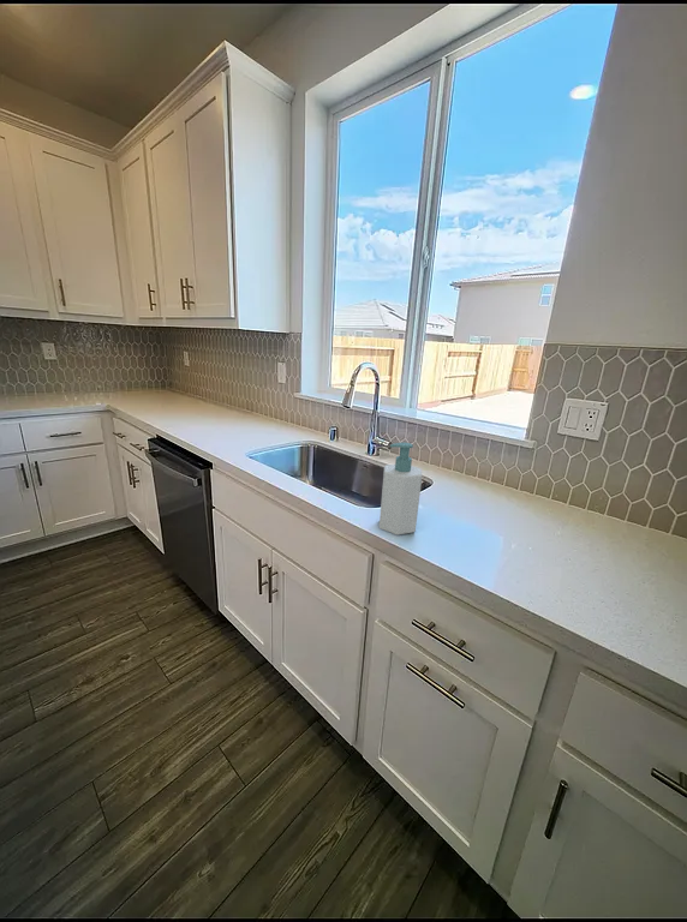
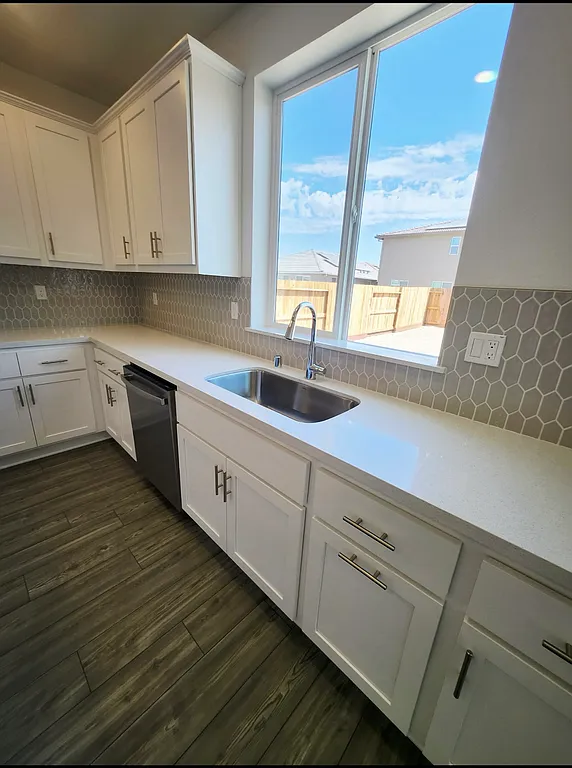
- soap bottle (400, 486)
